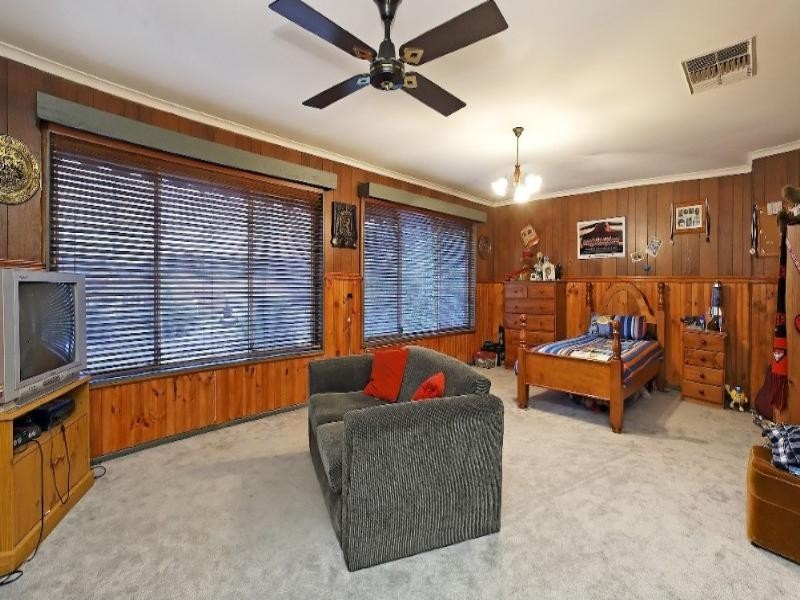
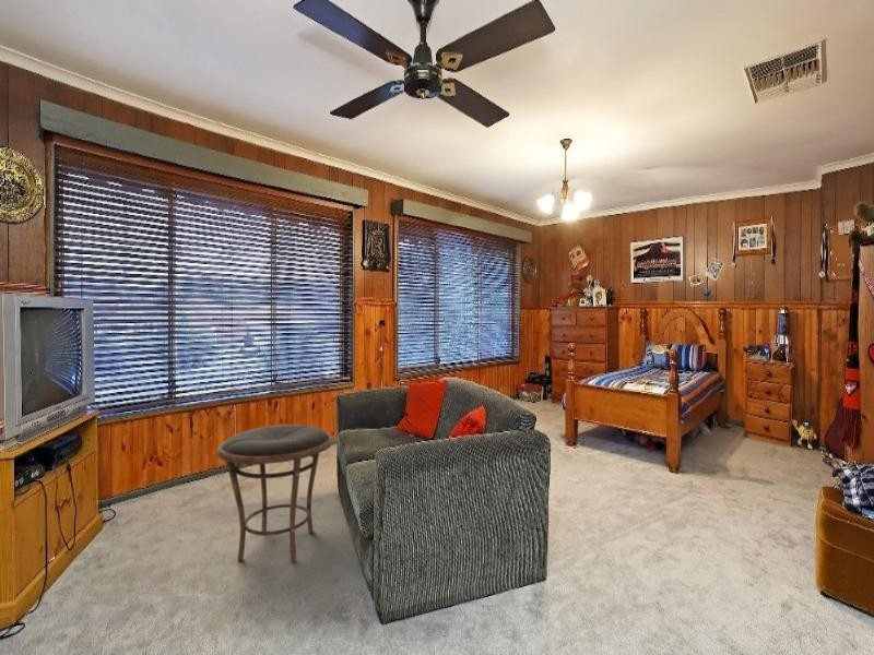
+ side table (276, 477)
